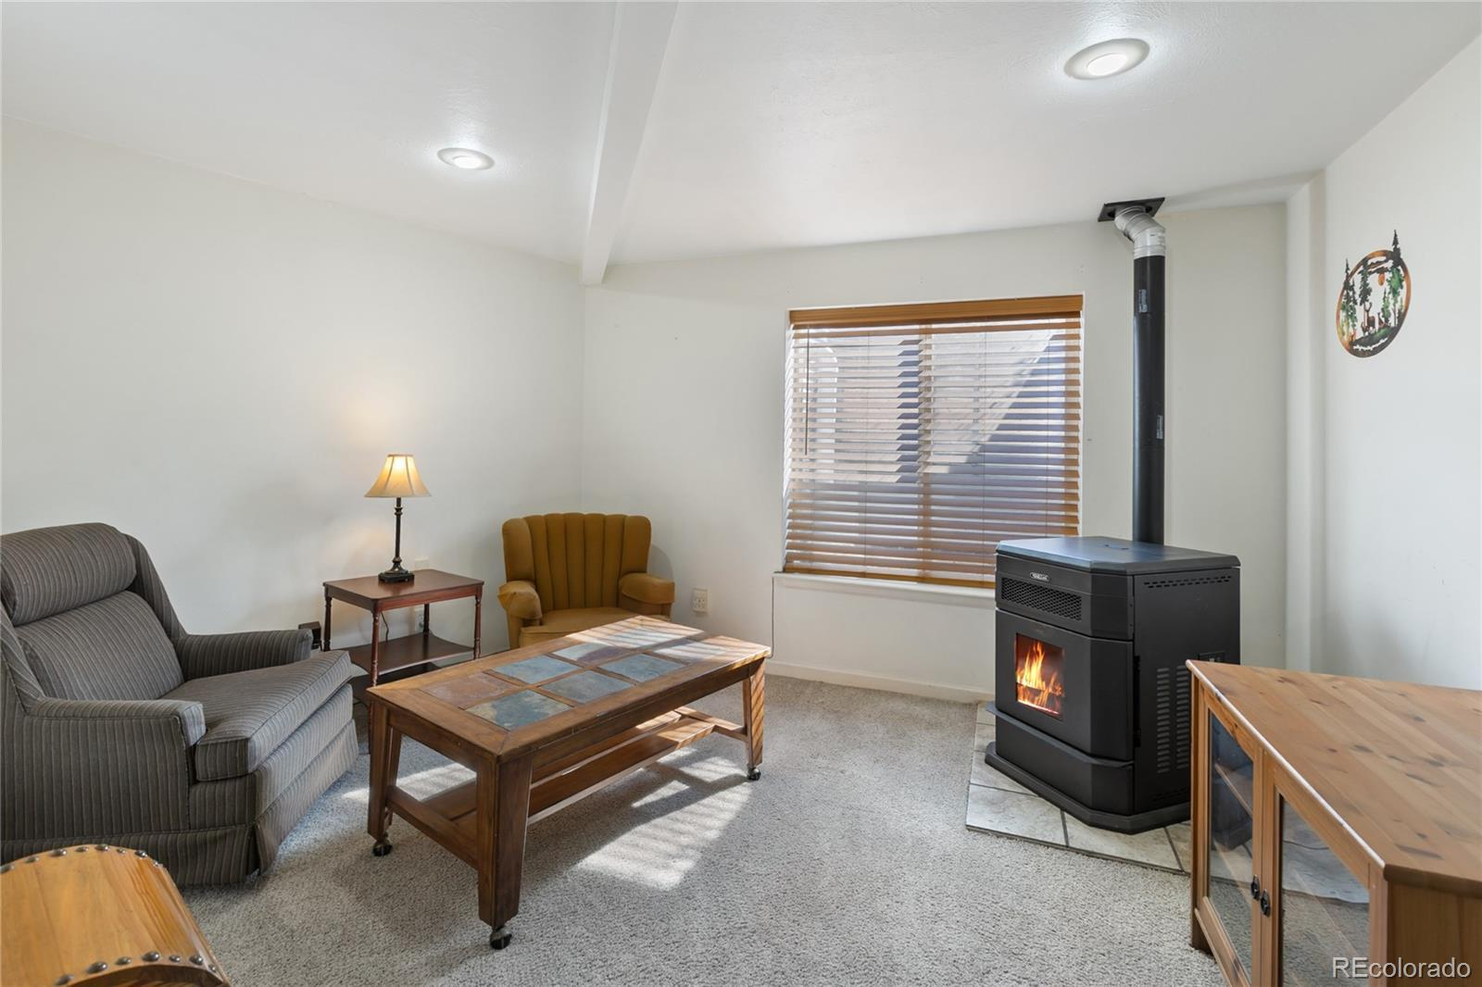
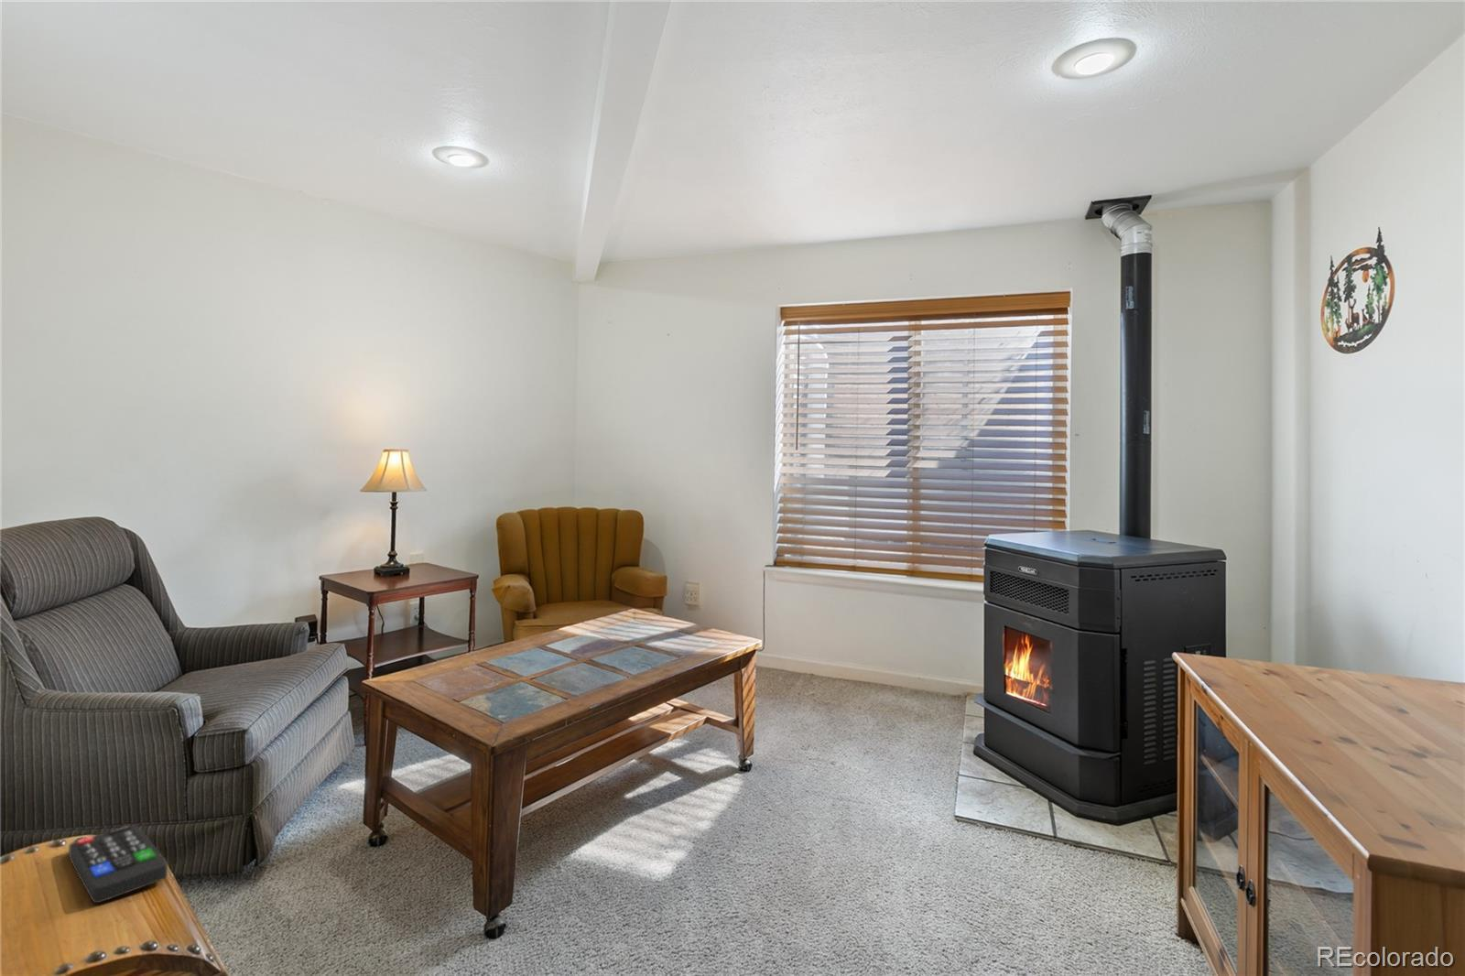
+ remote control (117, 858)
